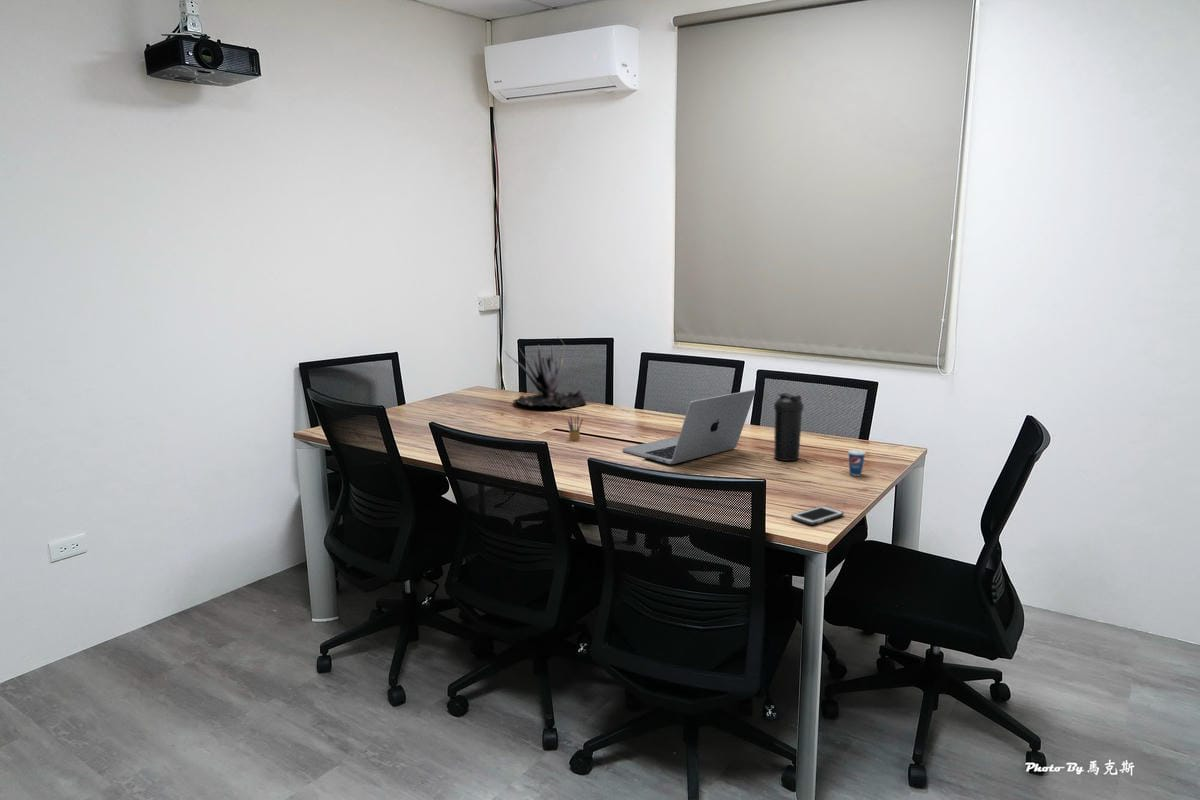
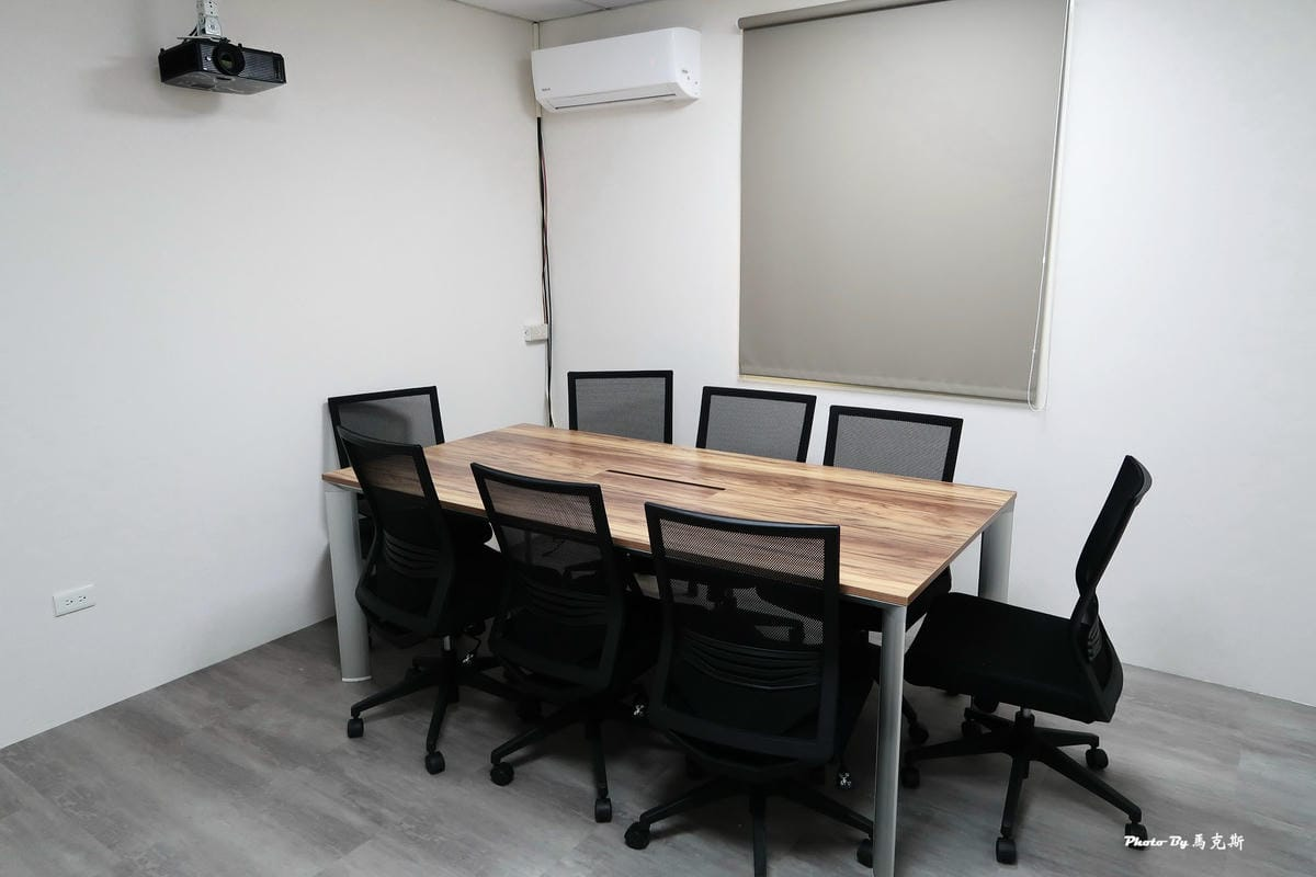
- water bottle (787, 426)
- cell phone (817, 515)
- laptop (688, 421)
- pencil box (575, 428)
- cup (856, 456)
- plant (549, 371)
